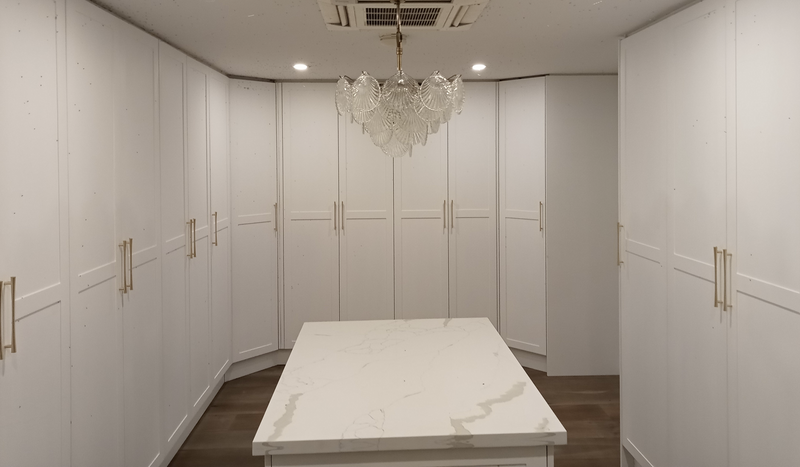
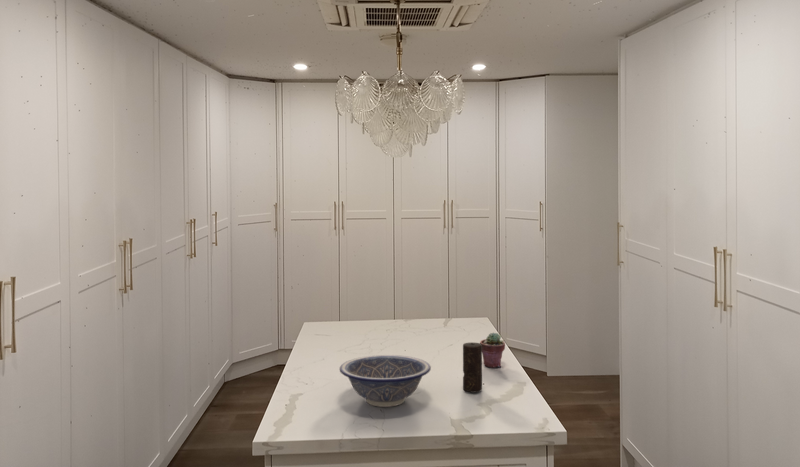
+ candle (472, 367)
+ potted succulent (492, 348)
+ decorative bowl (385, 383)
